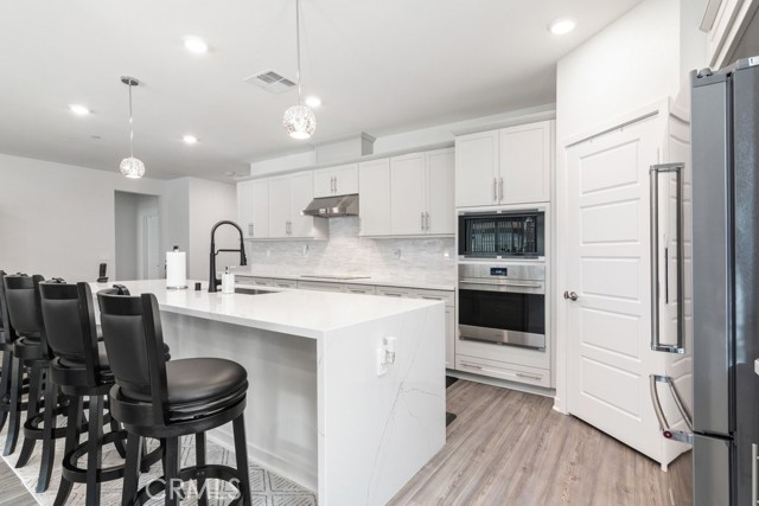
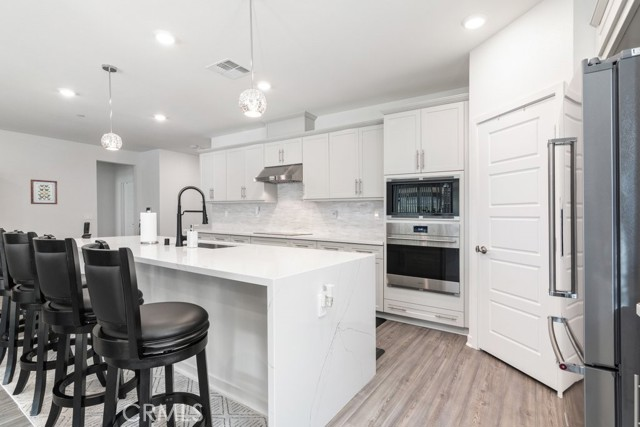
+ wall art (44, 192)
